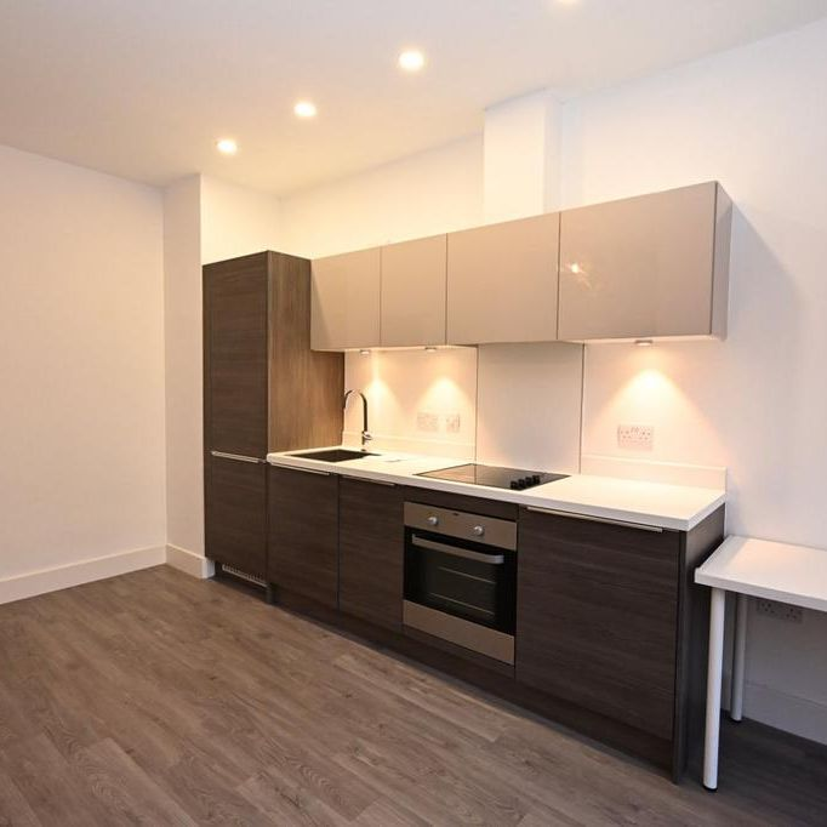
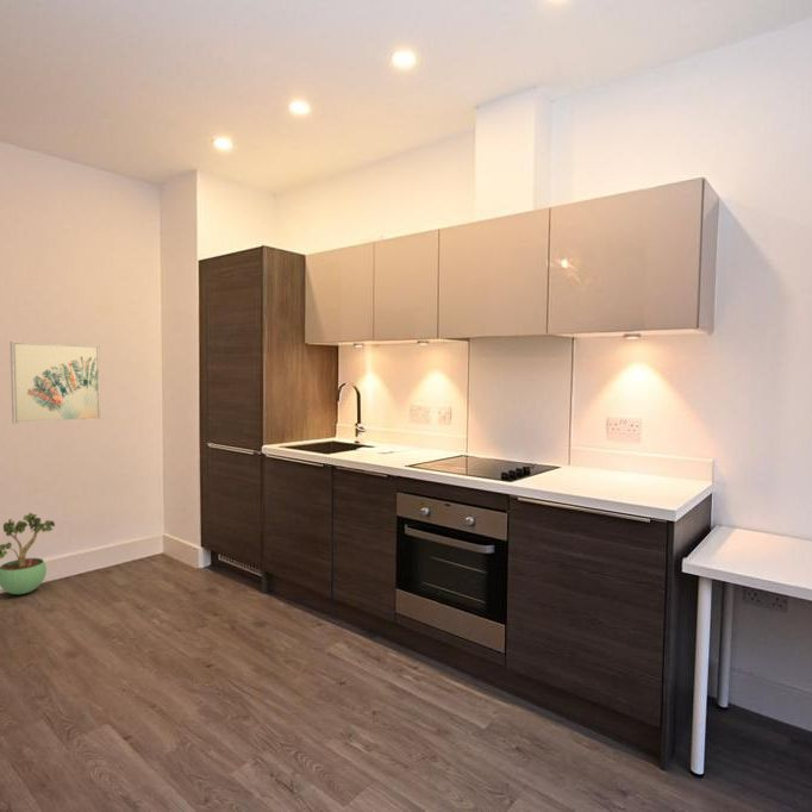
+ wall art (57, 382)
+ potted plant (24, 552)
